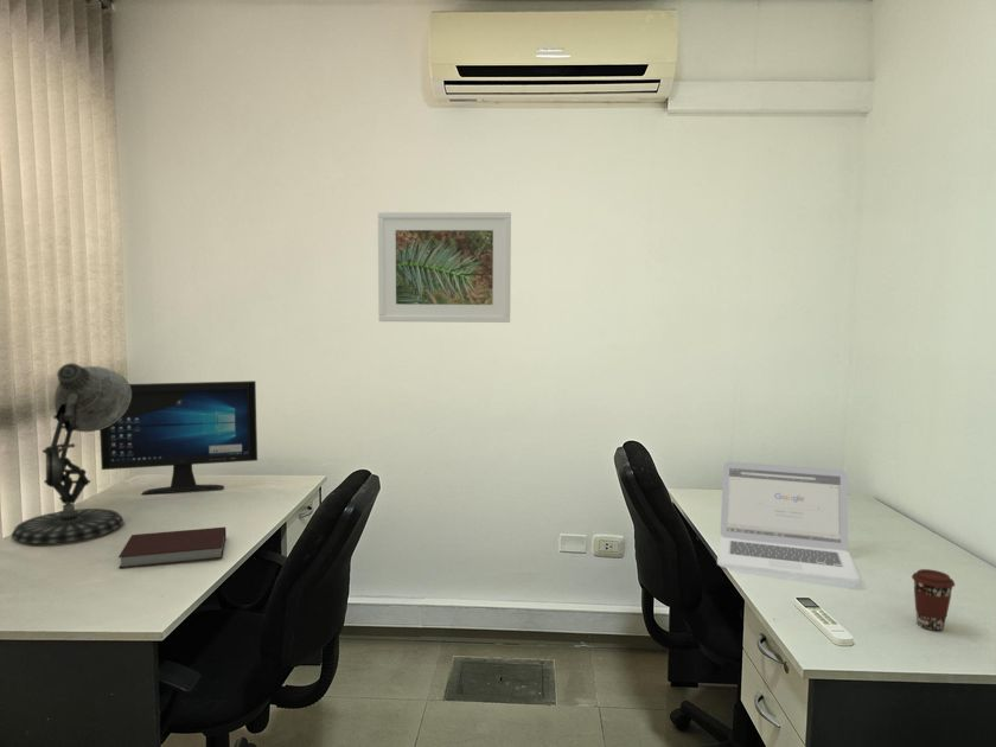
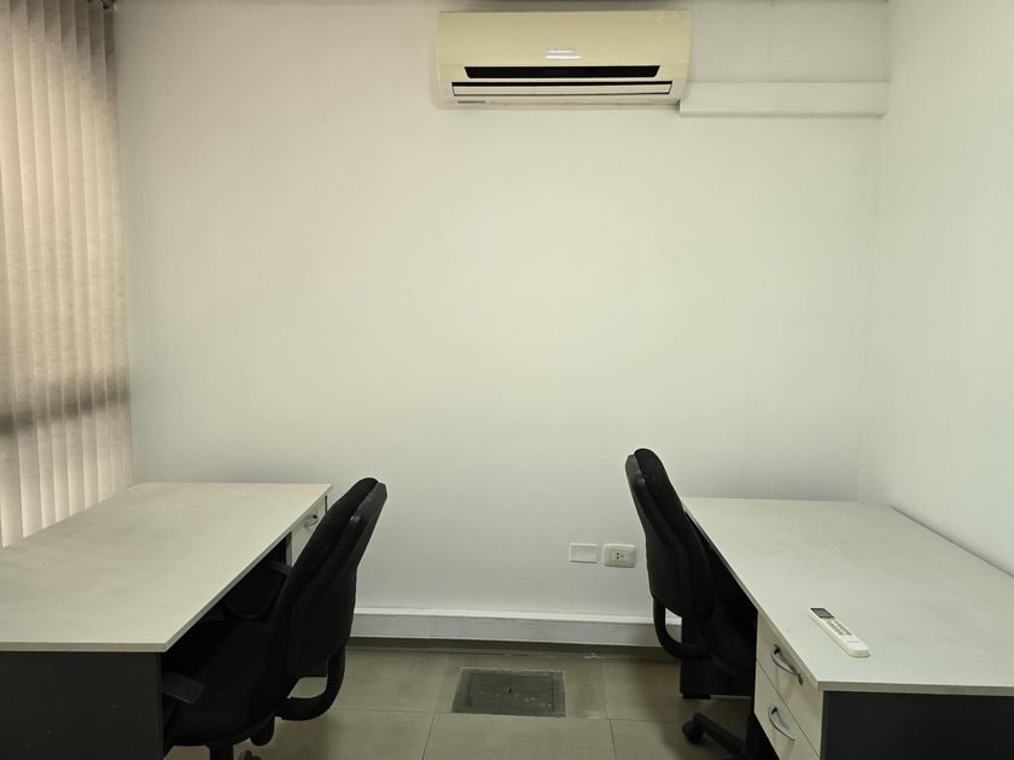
- desk lamp (74, 445)
- coffee cup (931, 599)
- notebook (175, 545)
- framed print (443, 267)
- computer monitor (183, 435)
- laptop (784, 517)
